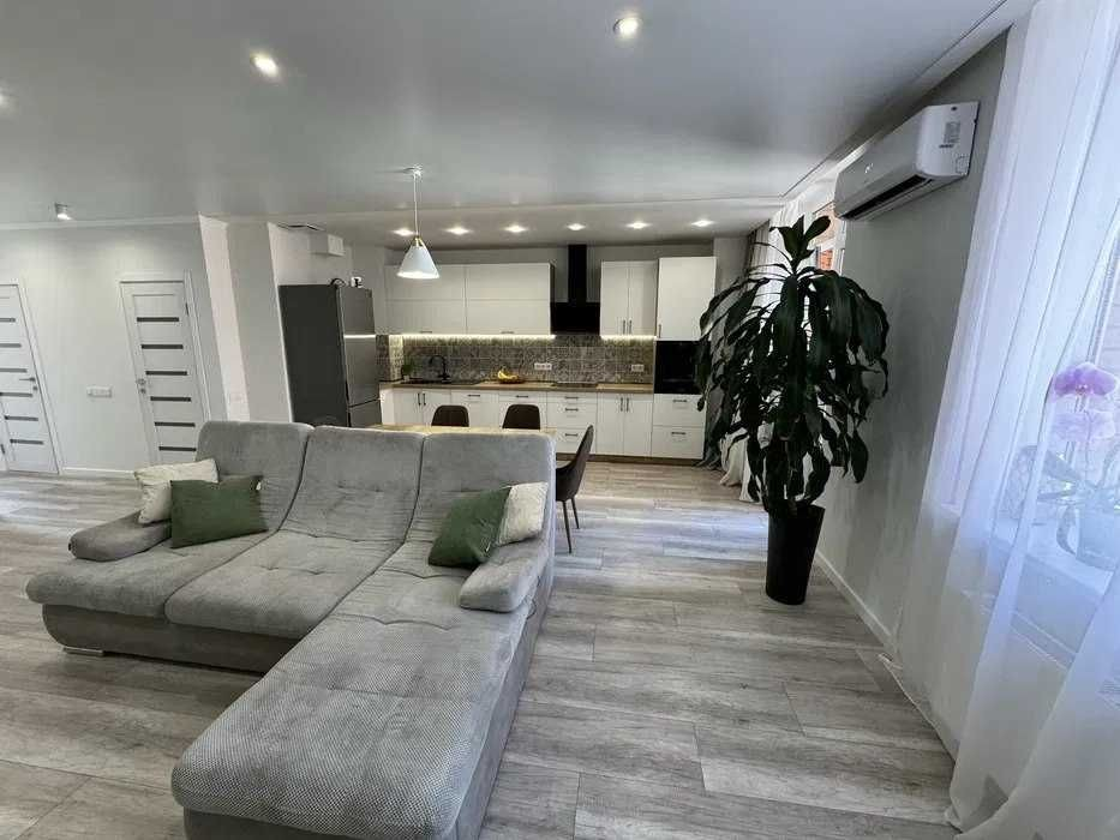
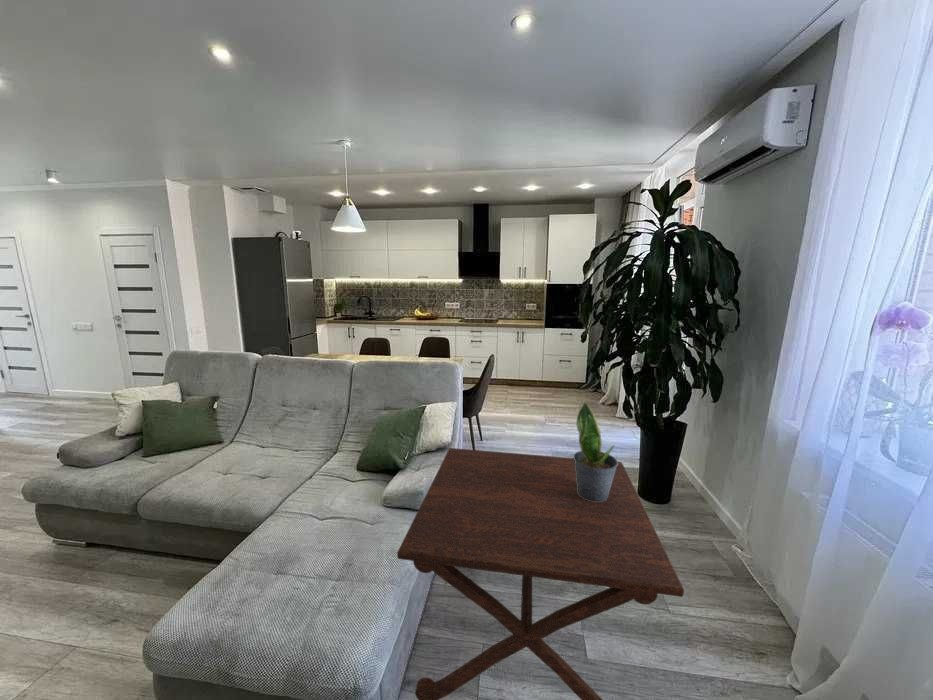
+ potted plant (596, 450)
+ side table (529, 563)
